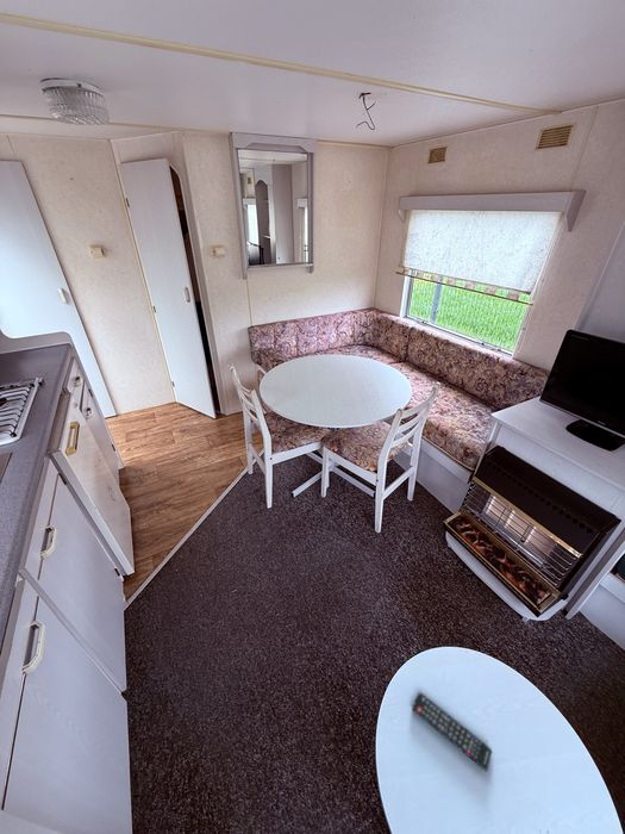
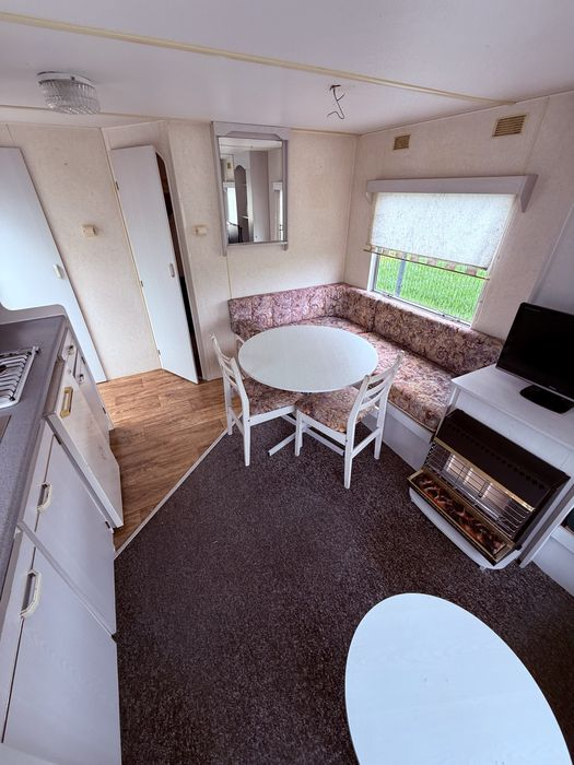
- remote control (450, 729)
